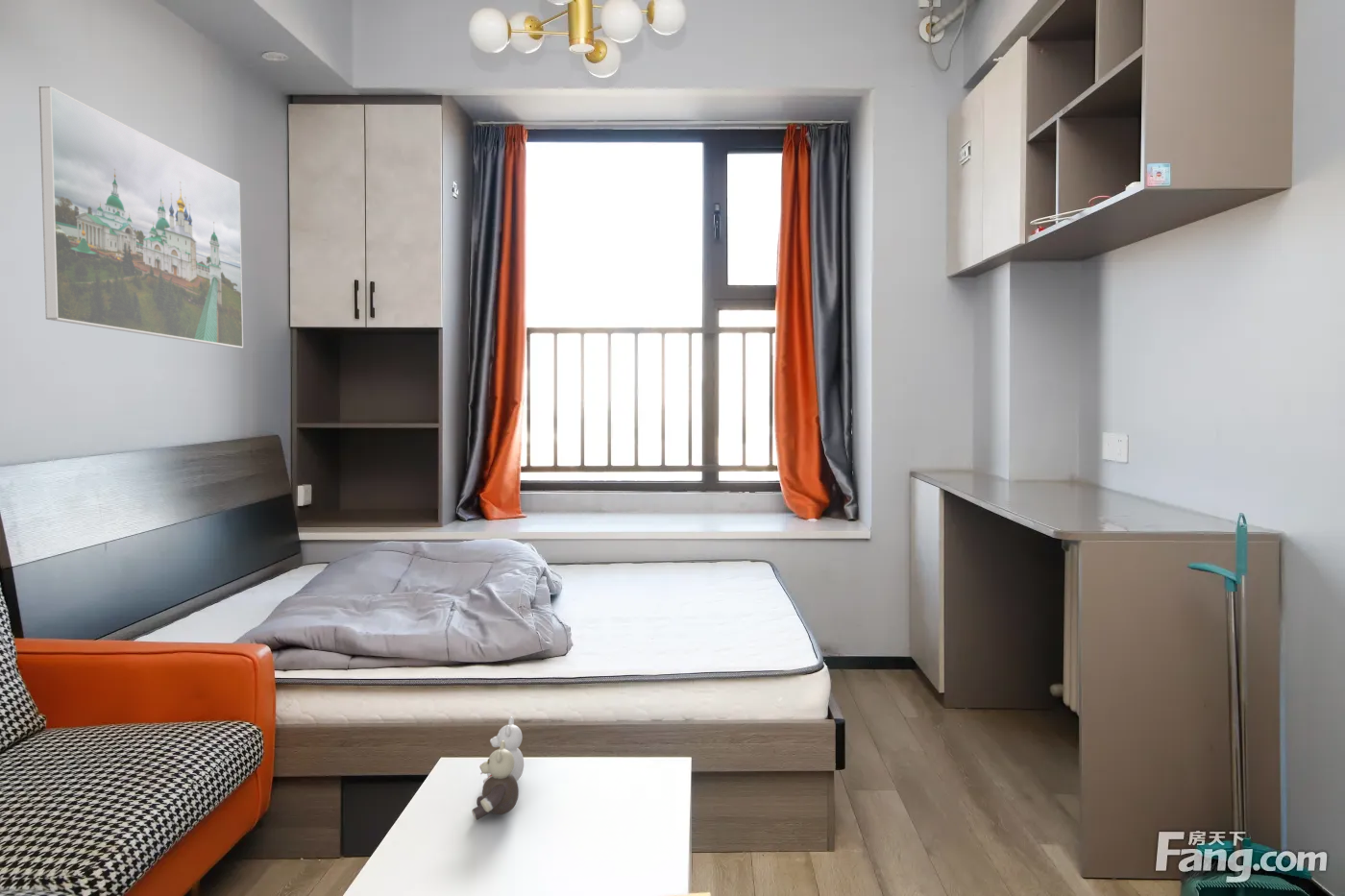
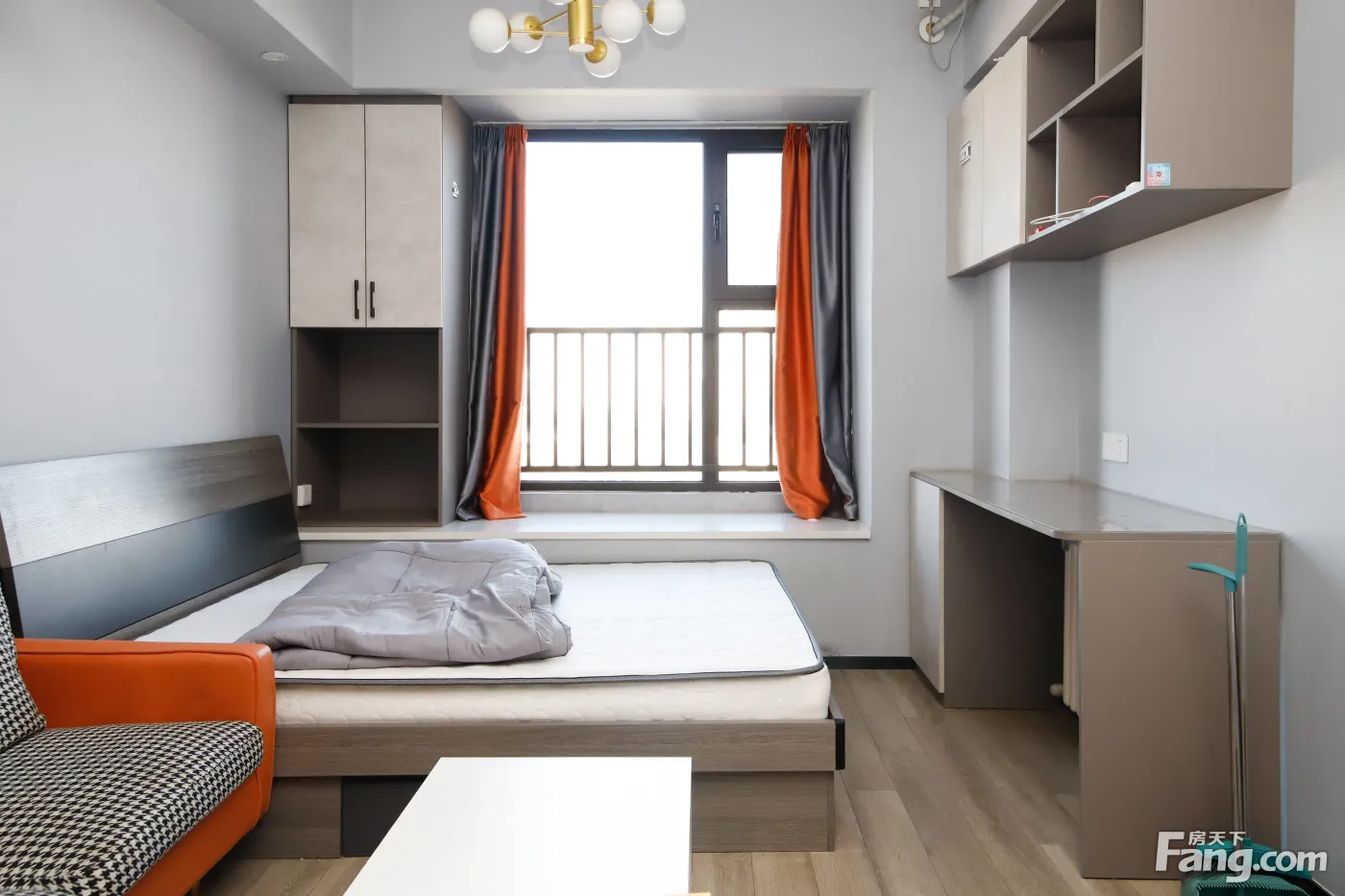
- teddy bear (501, 764)
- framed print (159, 239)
